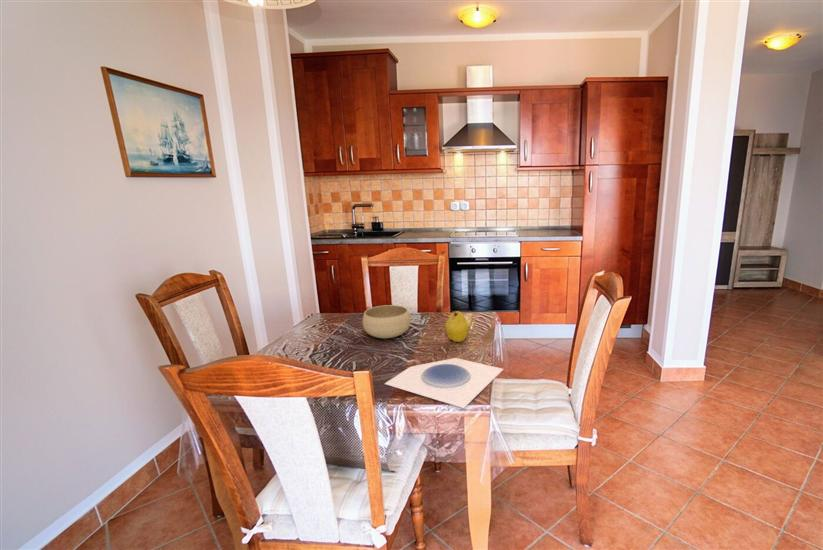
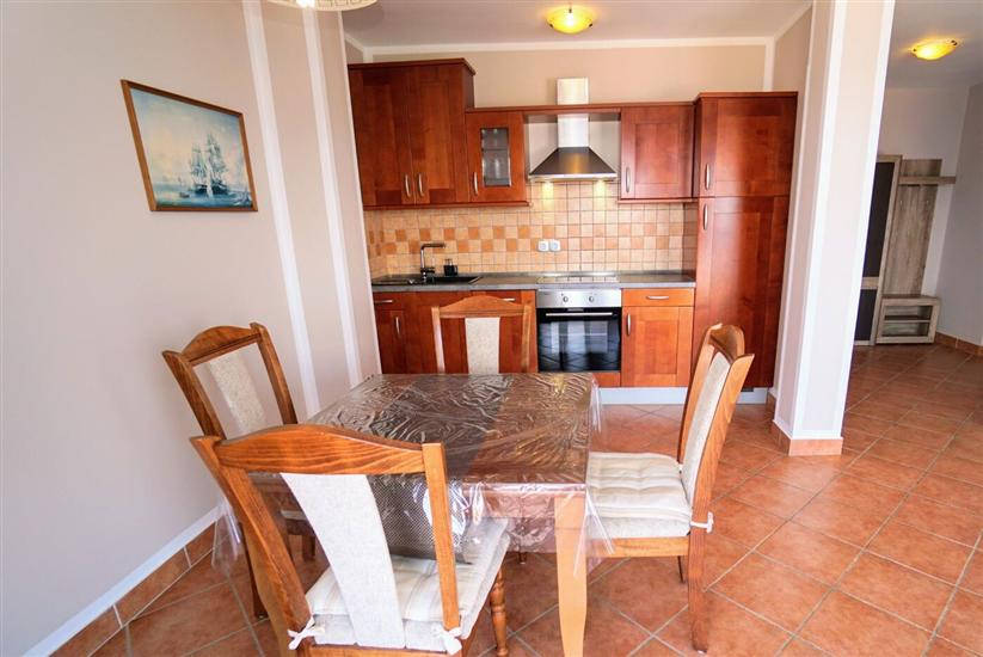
- fruit (457, 325)
- plate (445, 373)
- bowl (386, 322)
